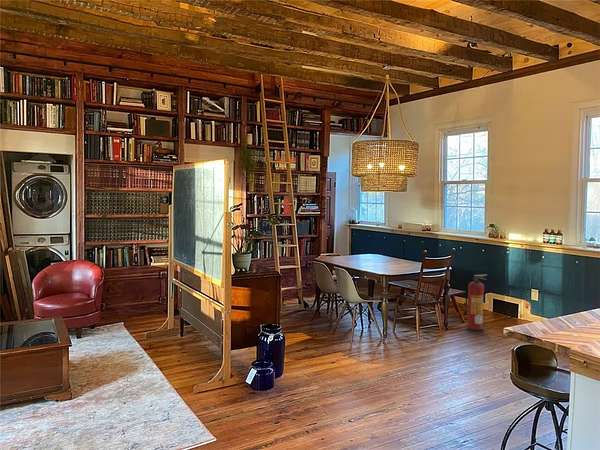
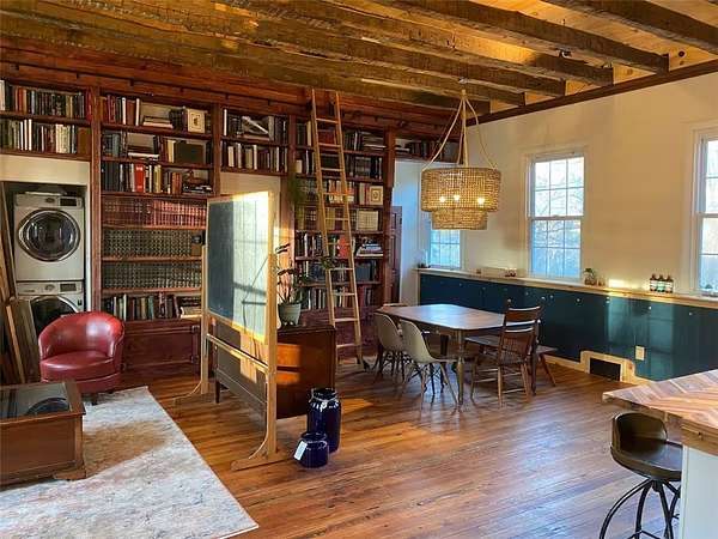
- fire extinguisher (475, 301)
